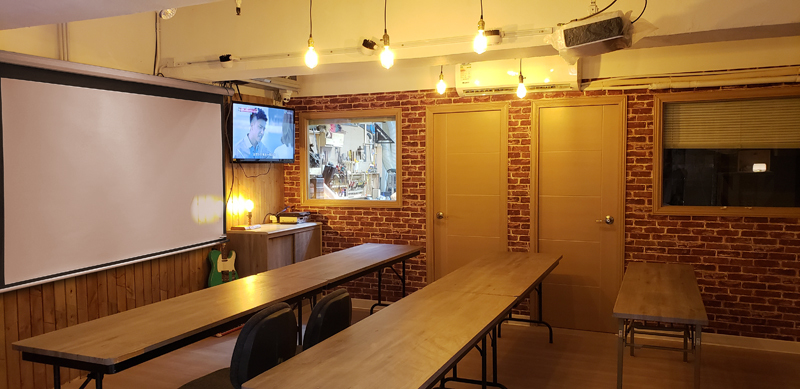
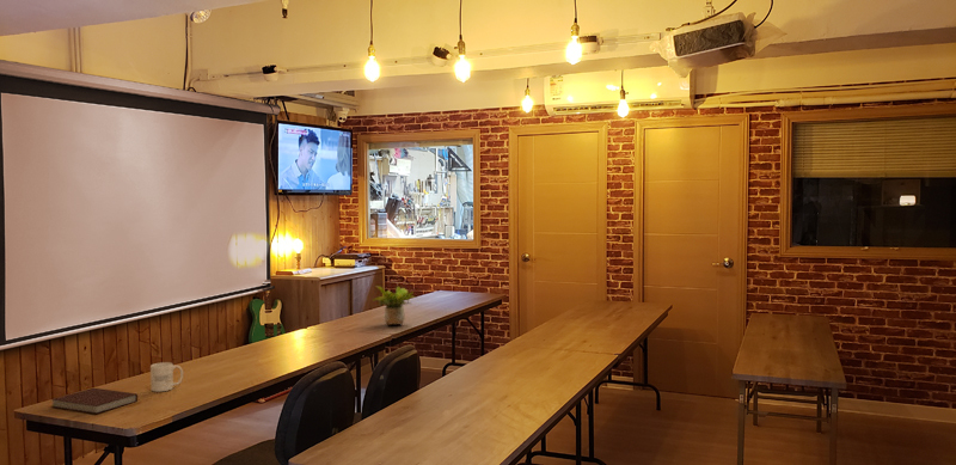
+ potted plant (394, 304)
+ mug (165, 375)
+ notebook (94, 399)
